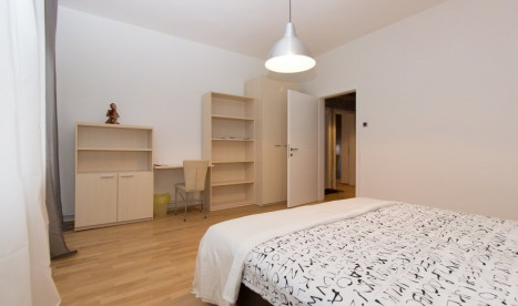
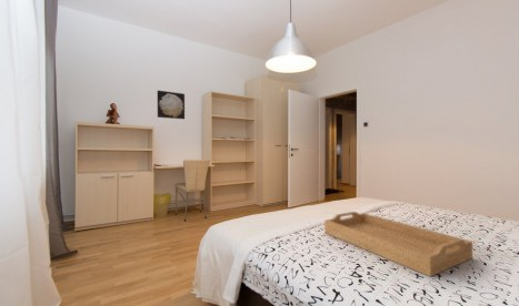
+ wall art (171, 104)
+ serving tray (388, 234)
